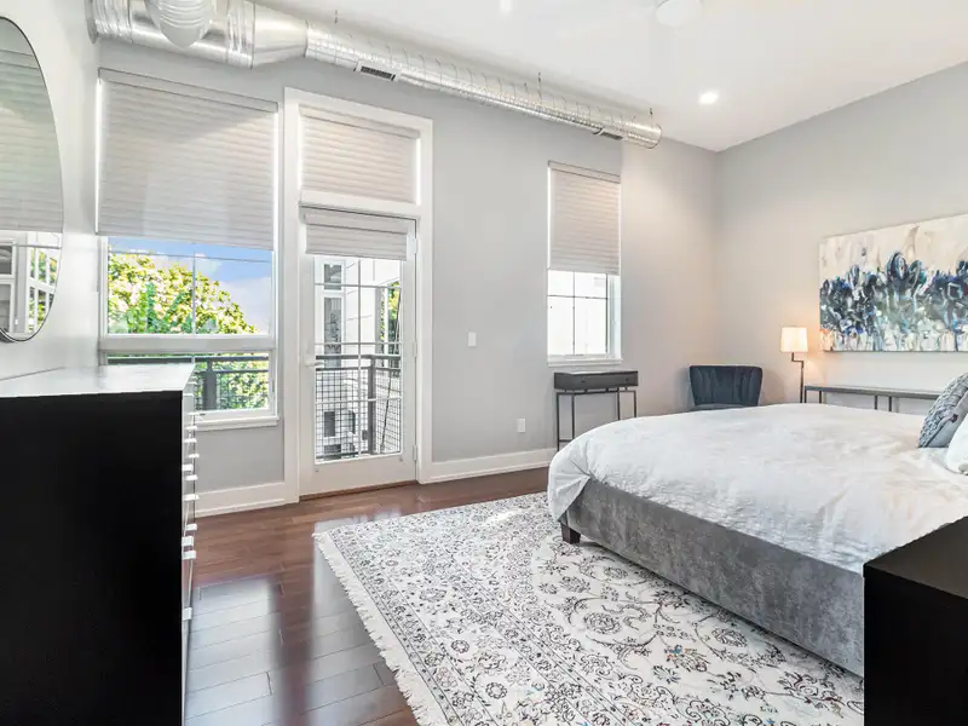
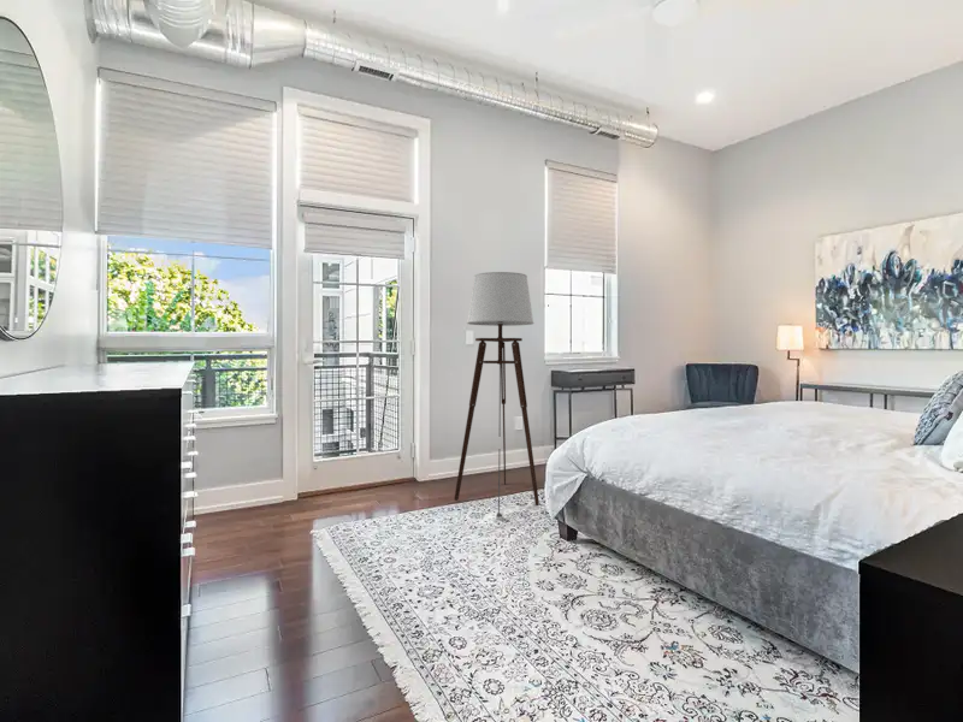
+ floor lamp (500, 386)
